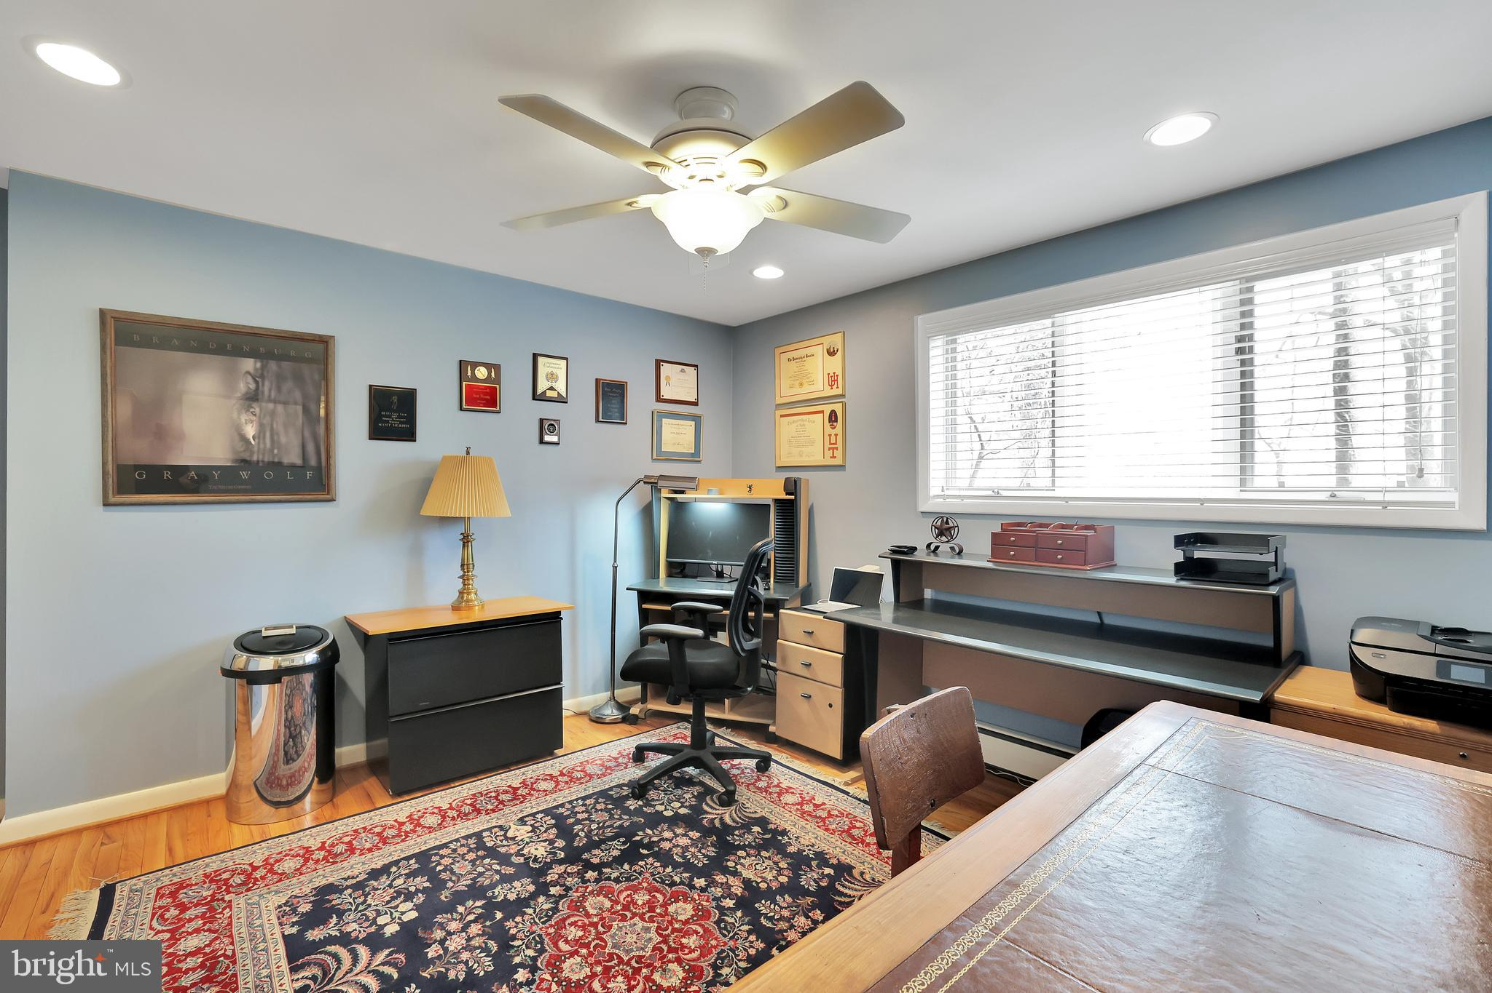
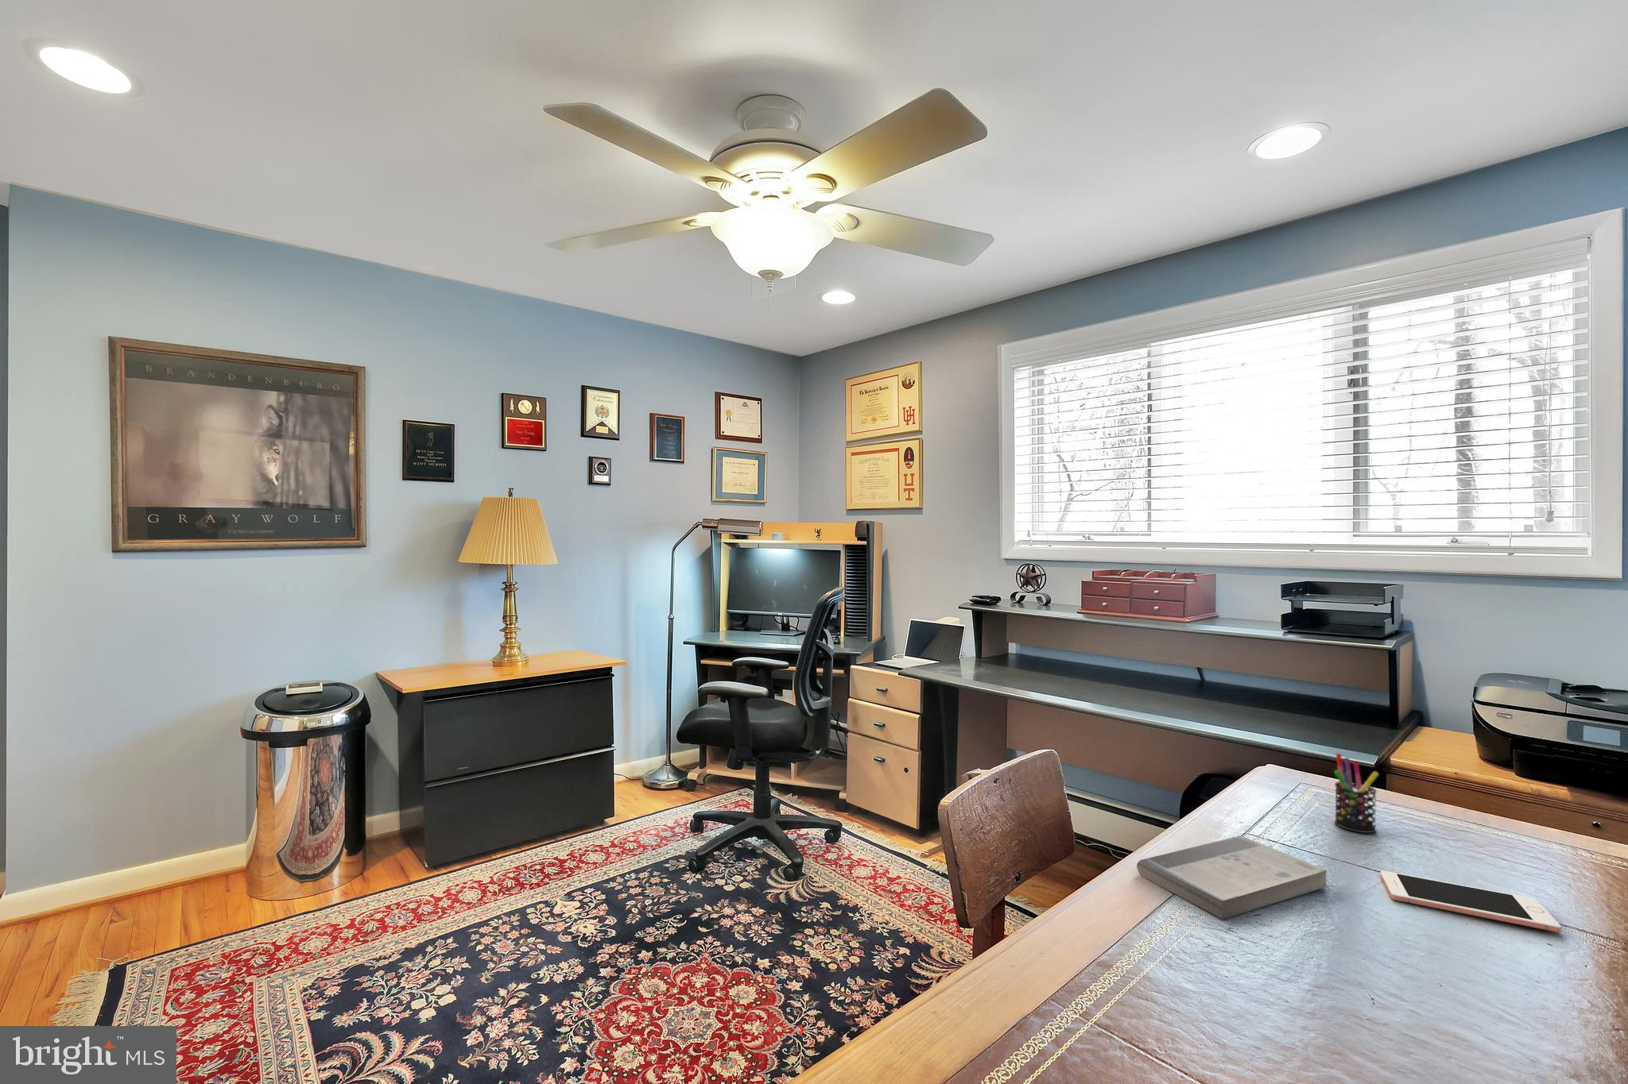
+ cell phone (1463, 899)
+ book (1230, 872)
+ pen holder (1350, 791)
